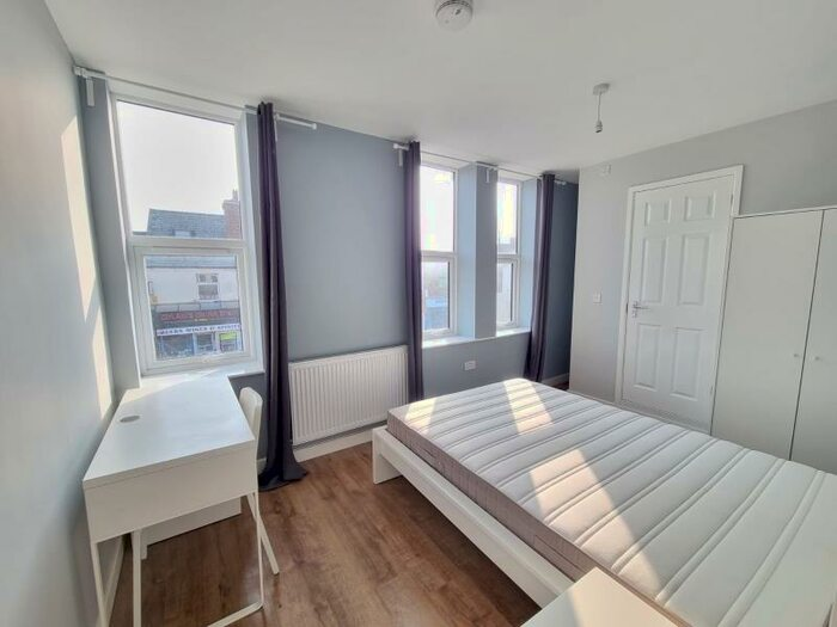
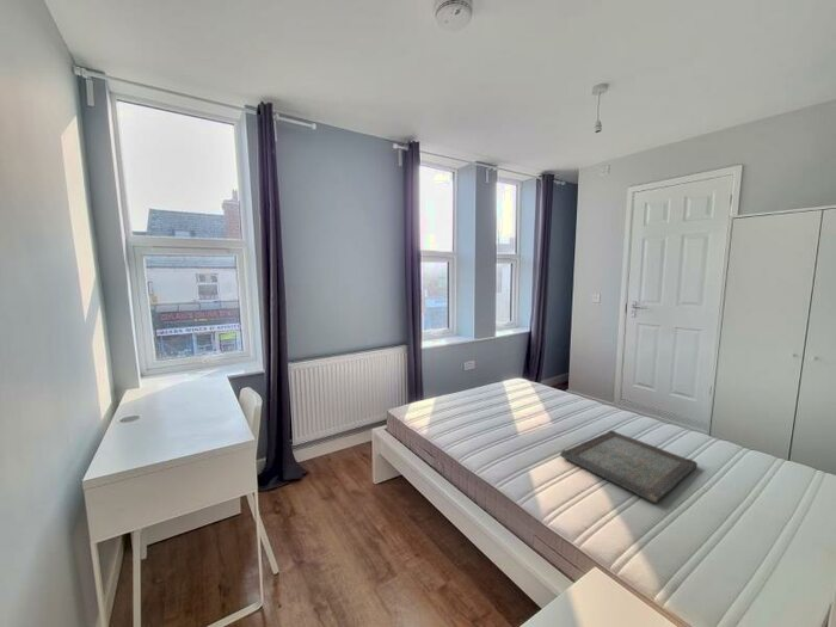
+ serving tray (628, 460)
